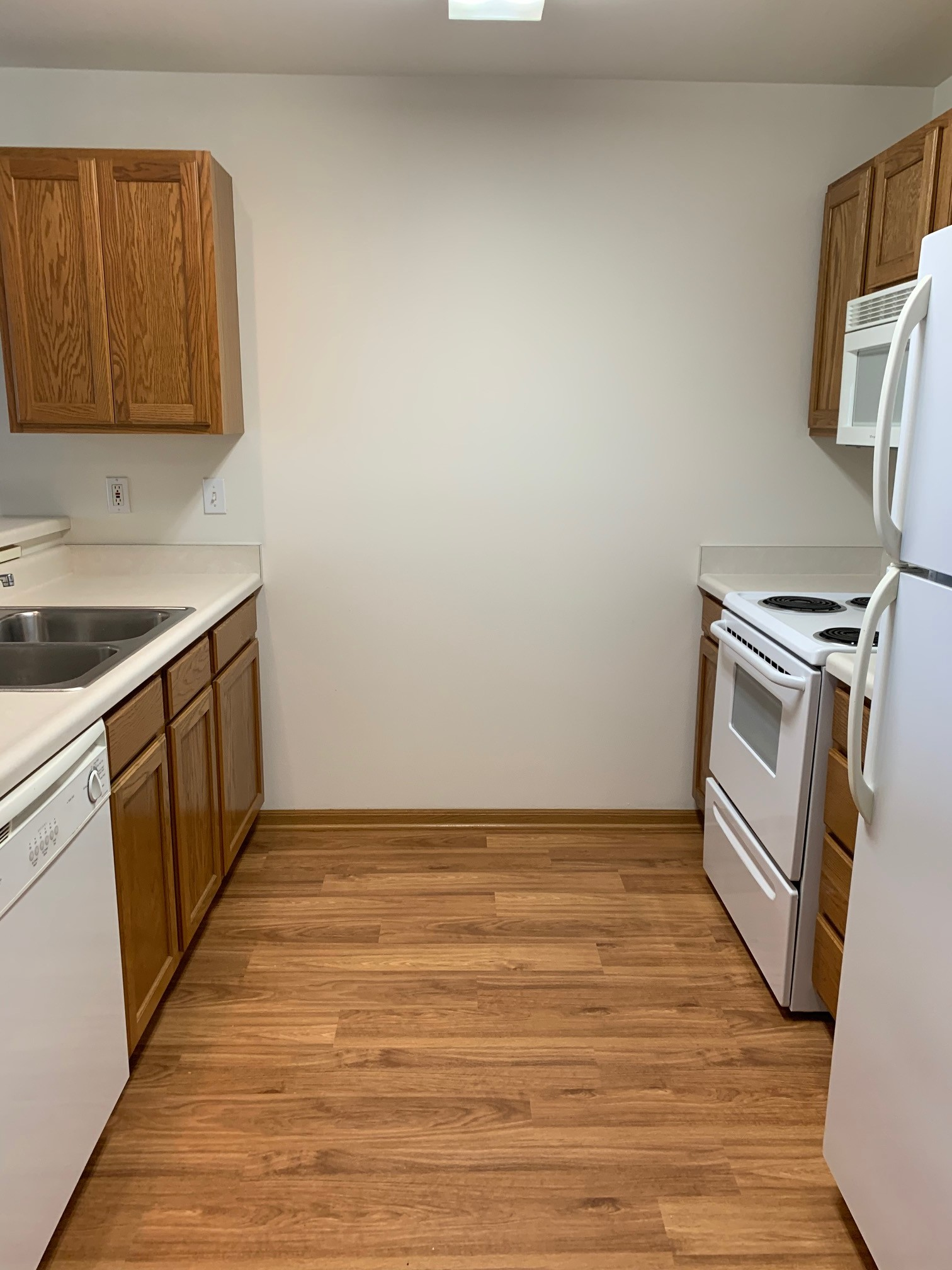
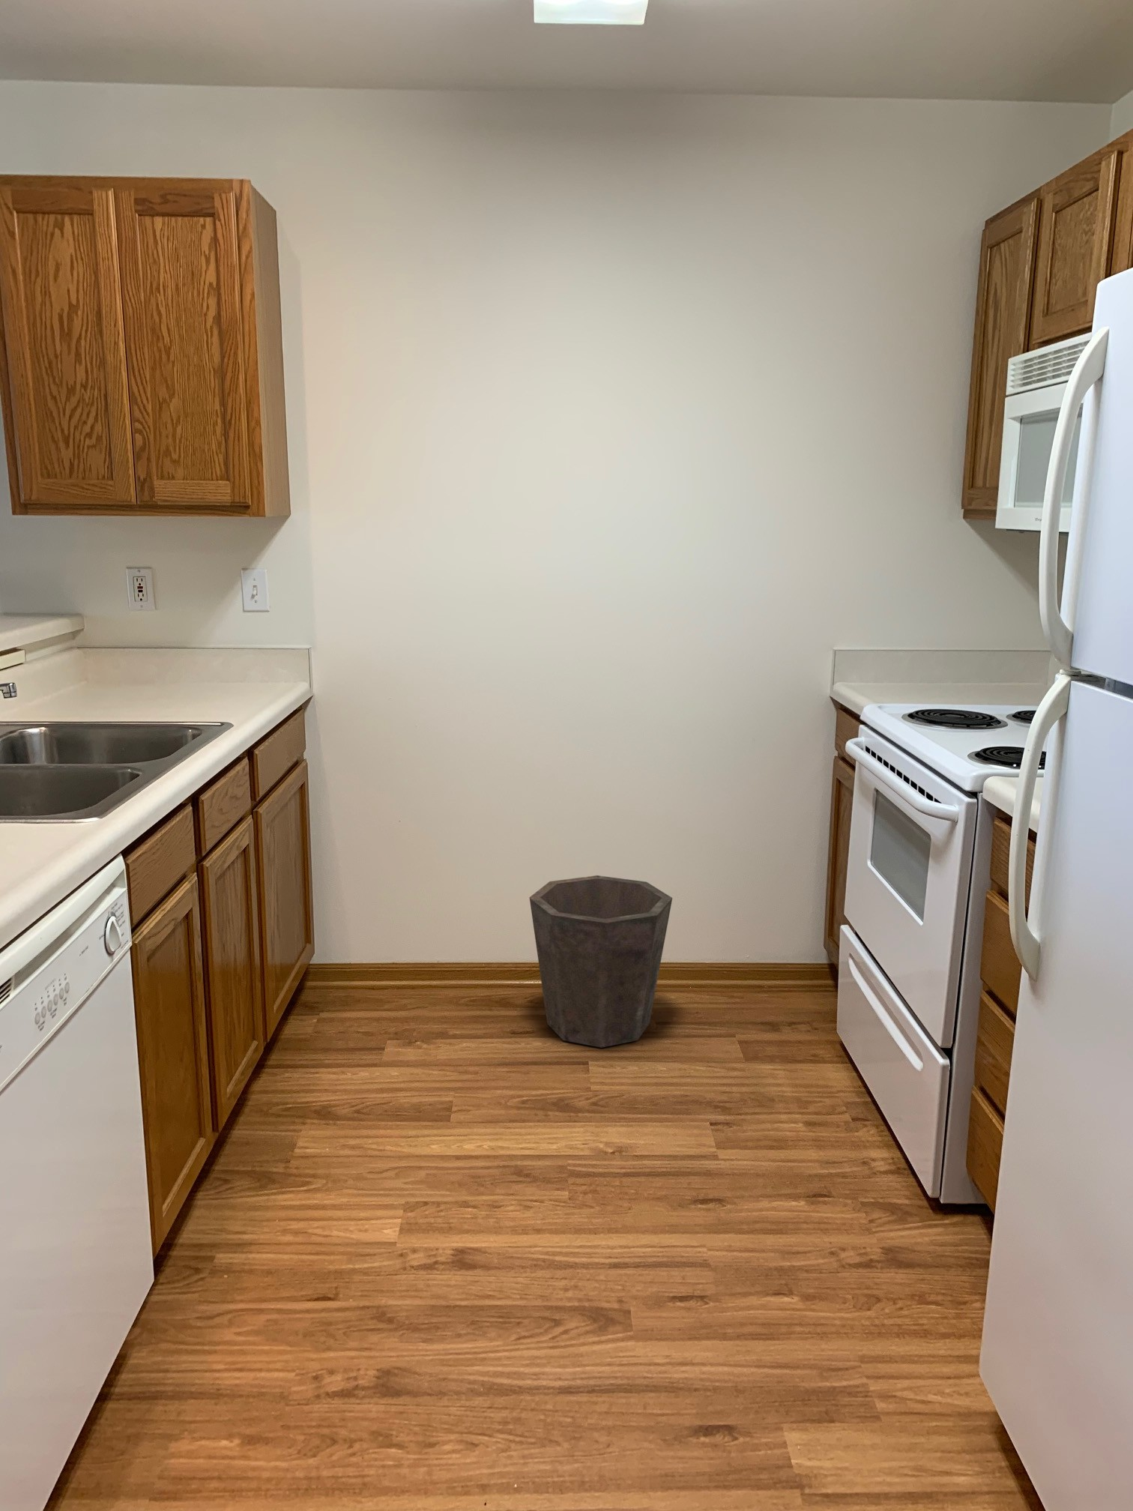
+ waste bin (600, 961)
